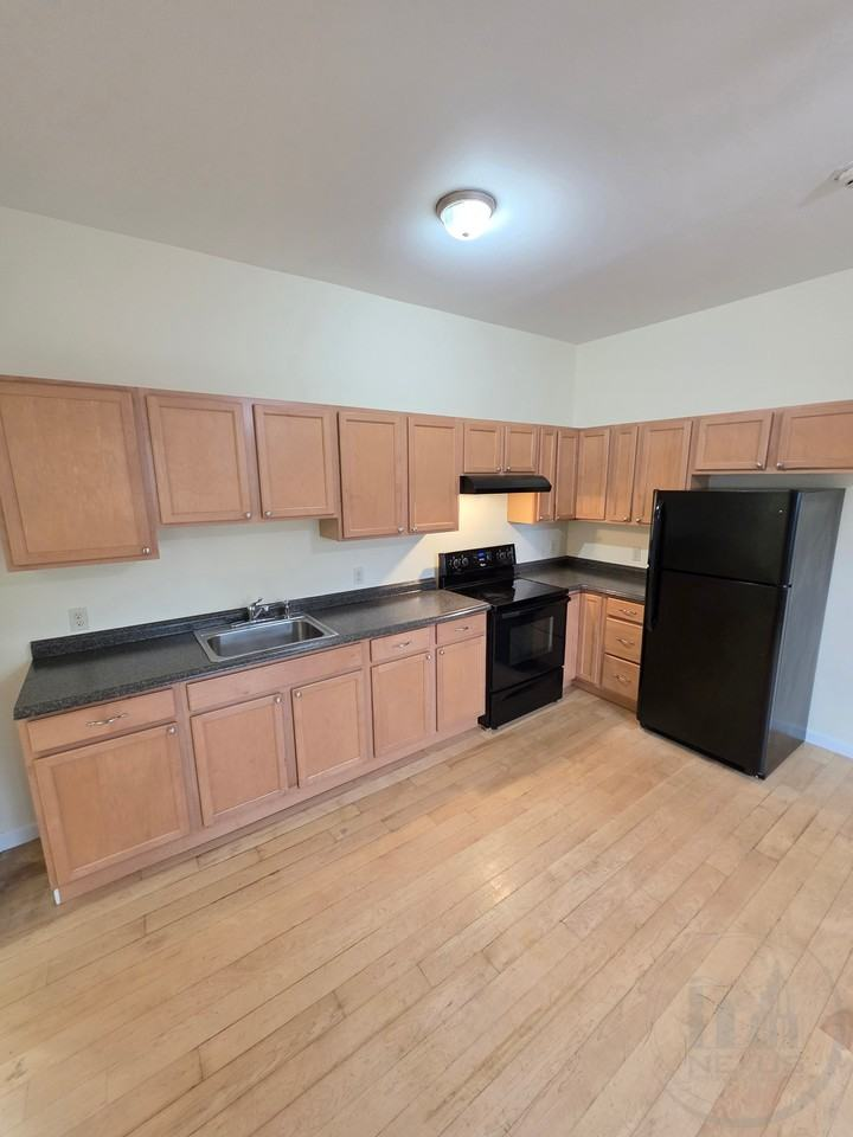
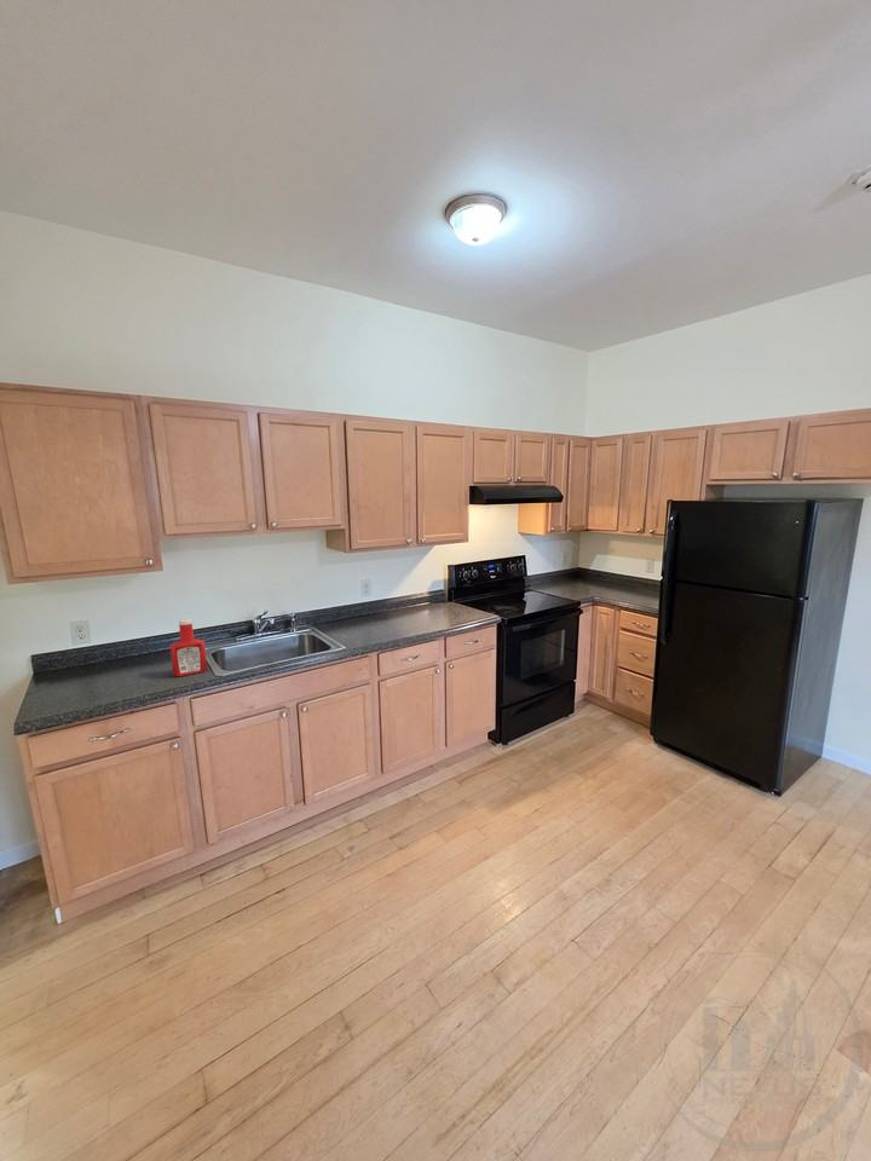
+ soap bottle (188, 646)
